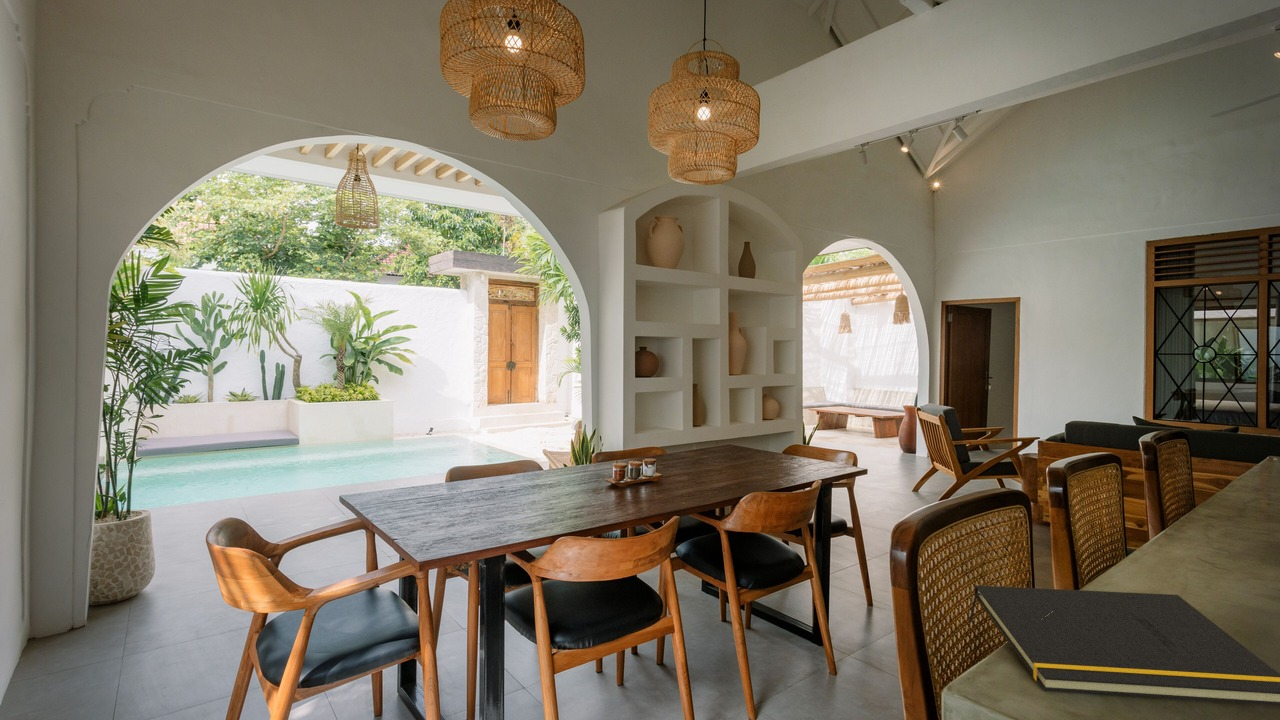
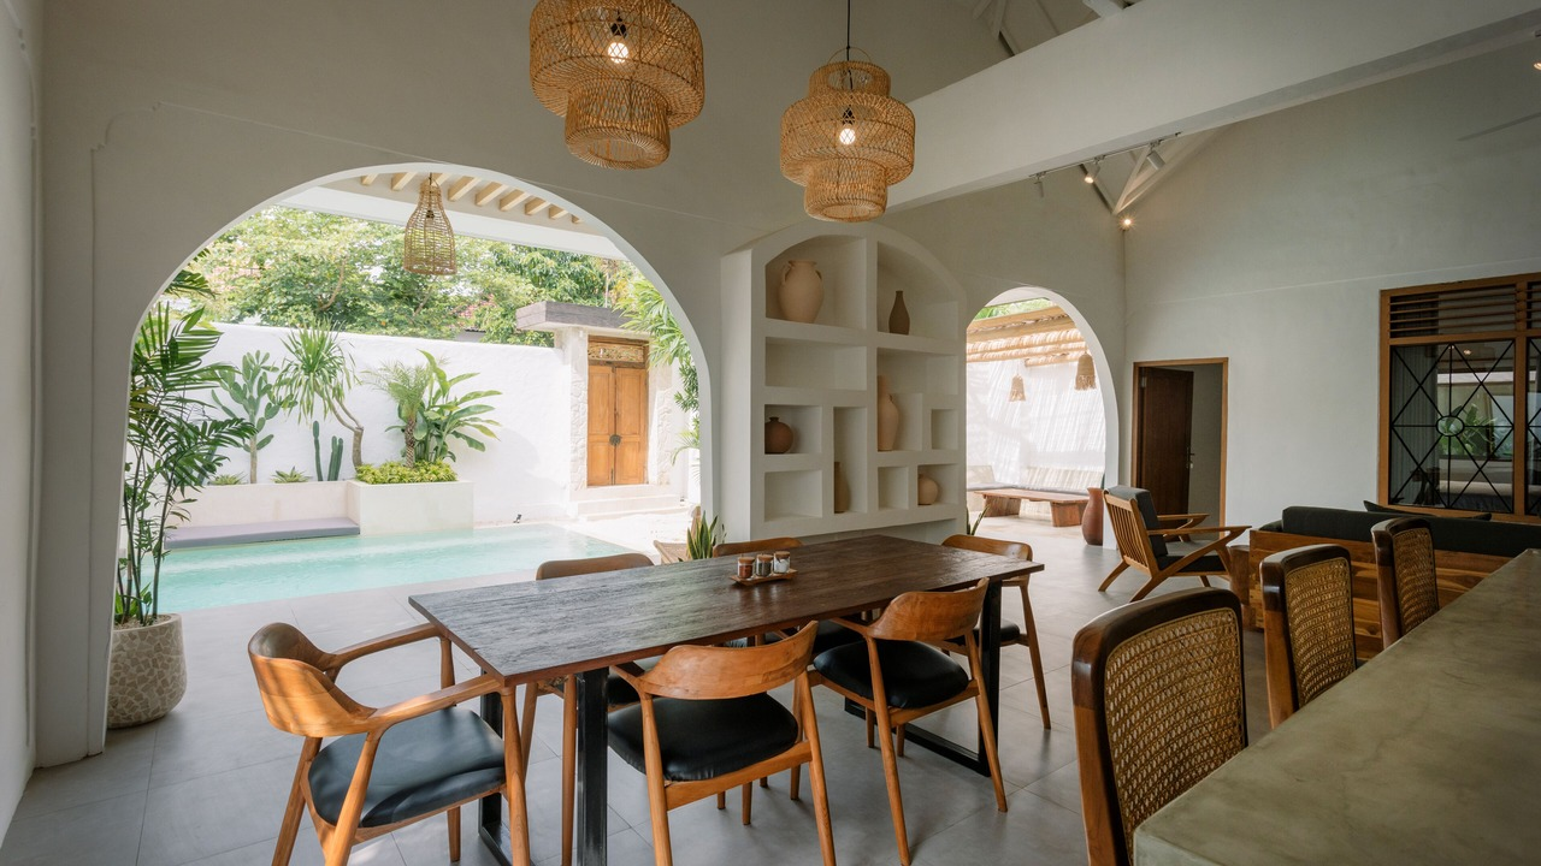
- notepad (1116, 637)
